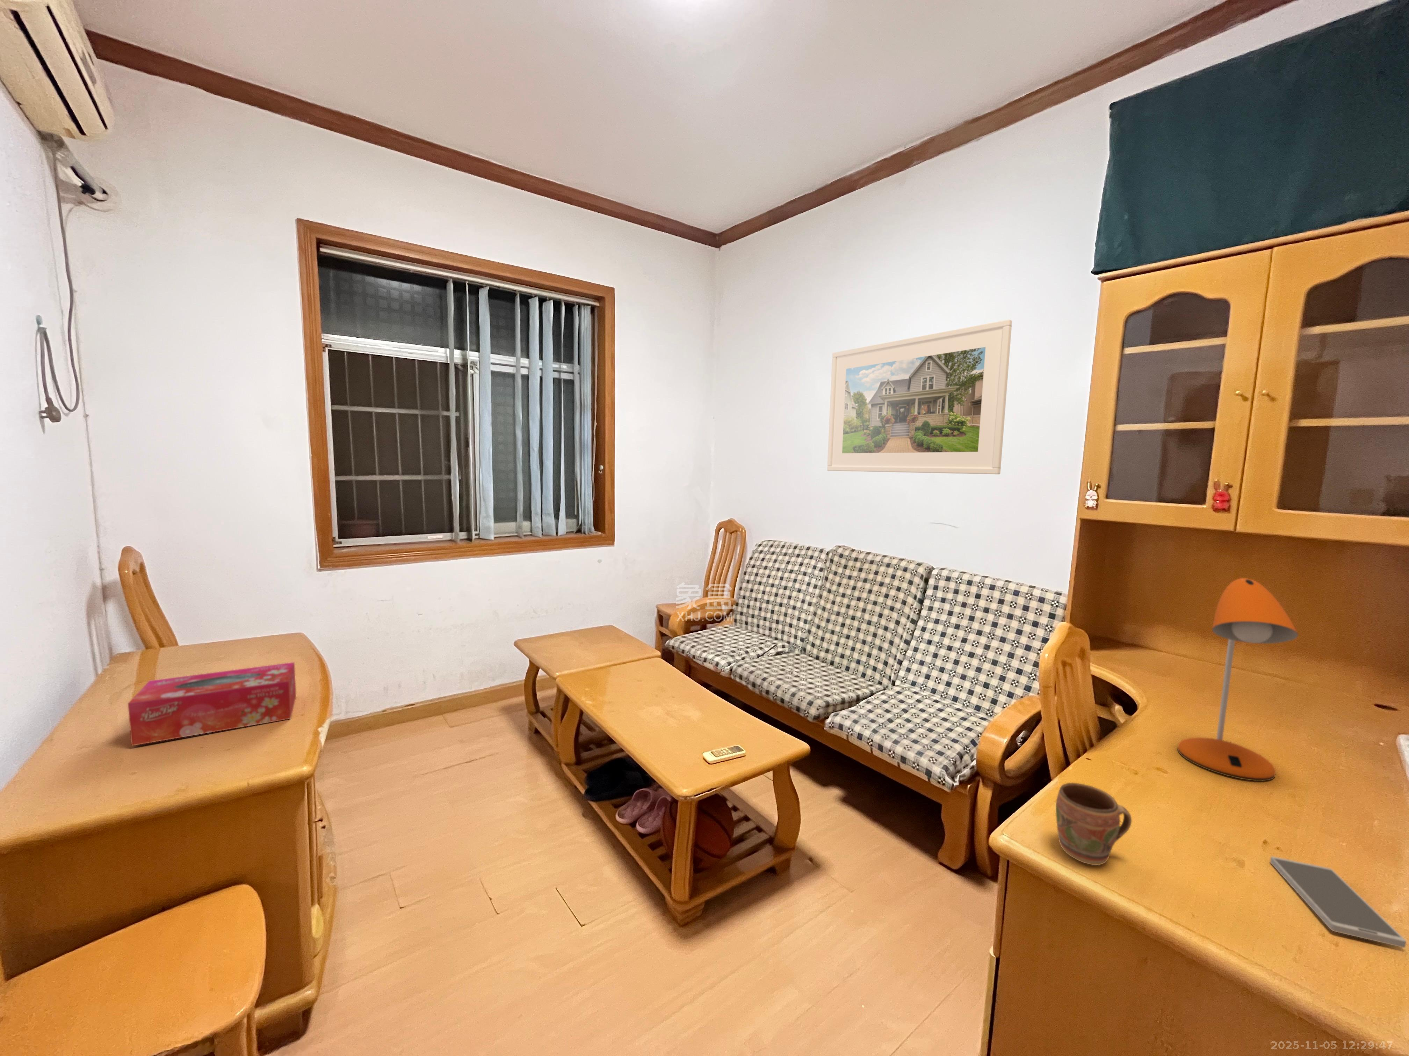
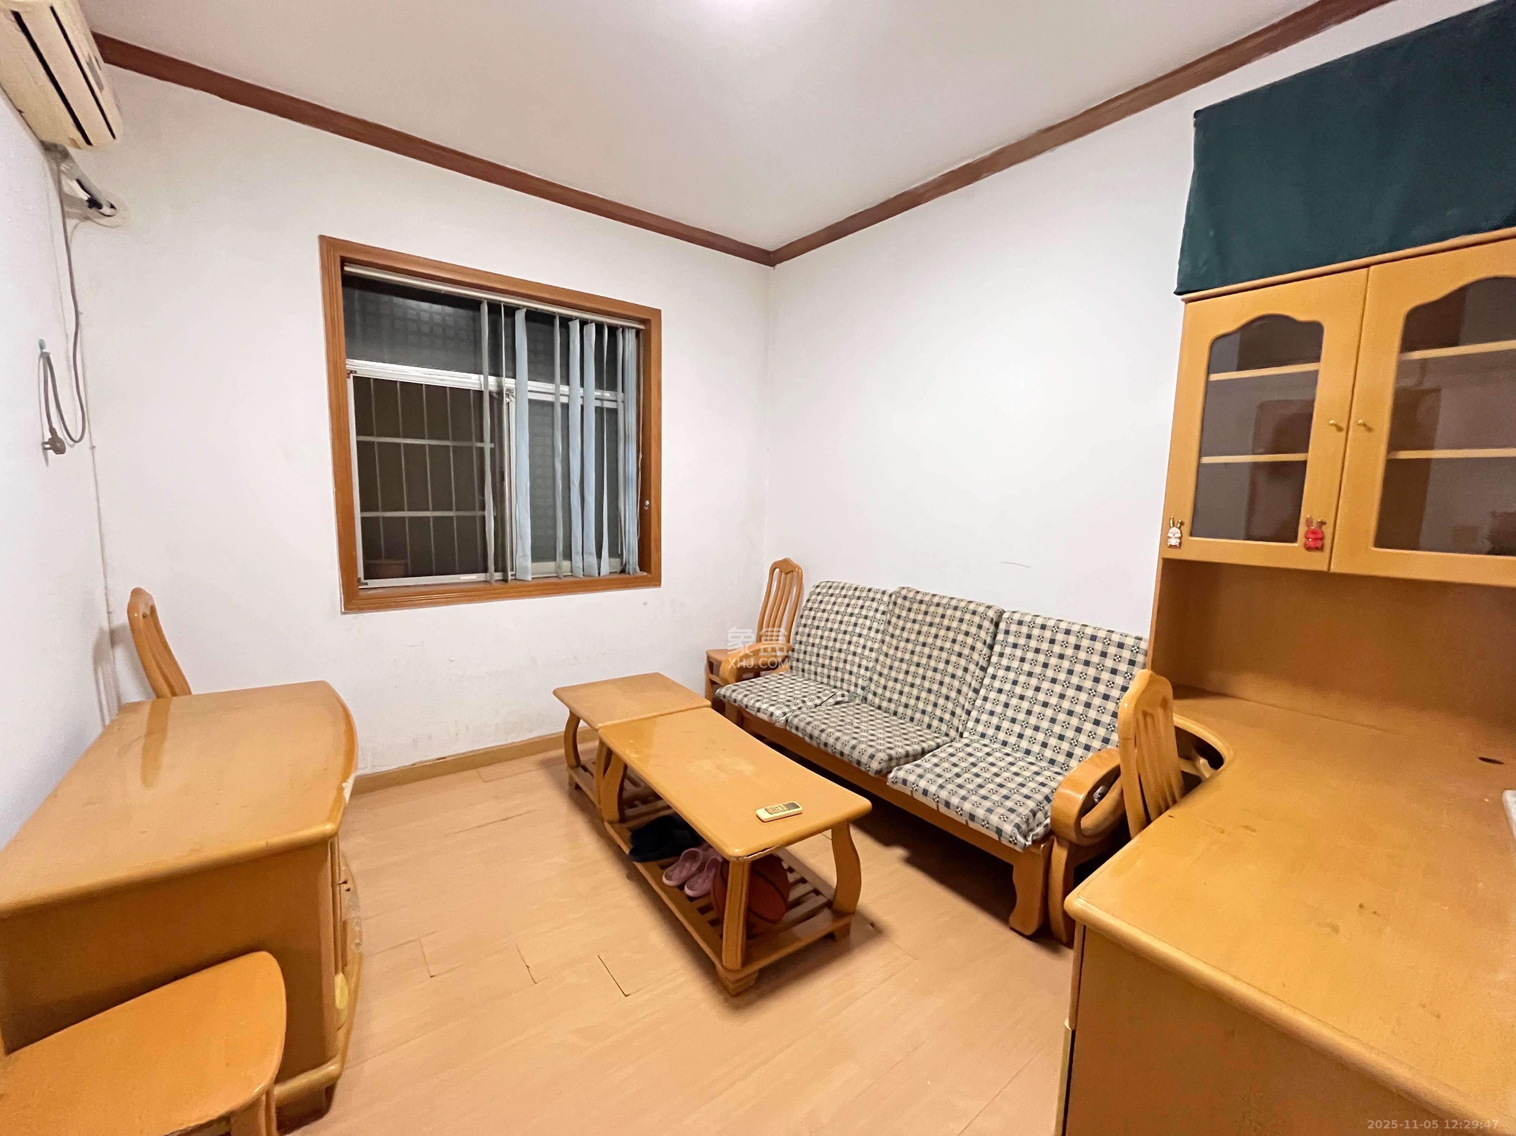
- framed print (906, 406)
- mug (1091, 826)
- desk lamp (1230, 673)
- smartphone (1331, 897)
- tissue box (221, 700)
